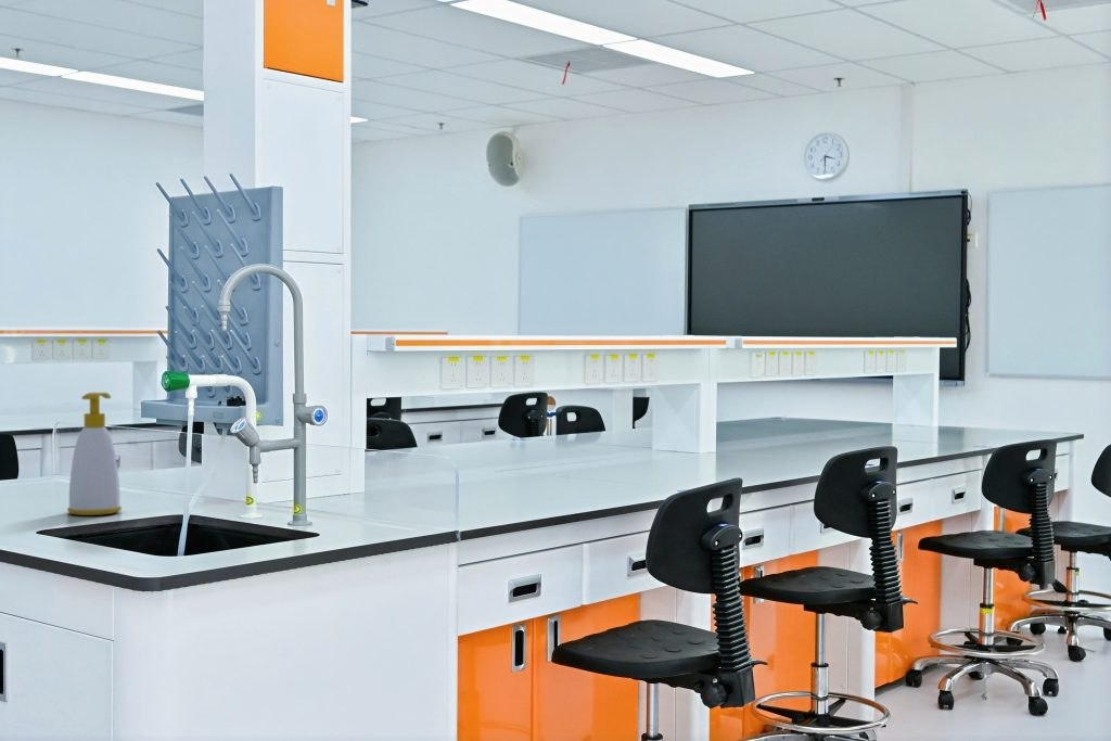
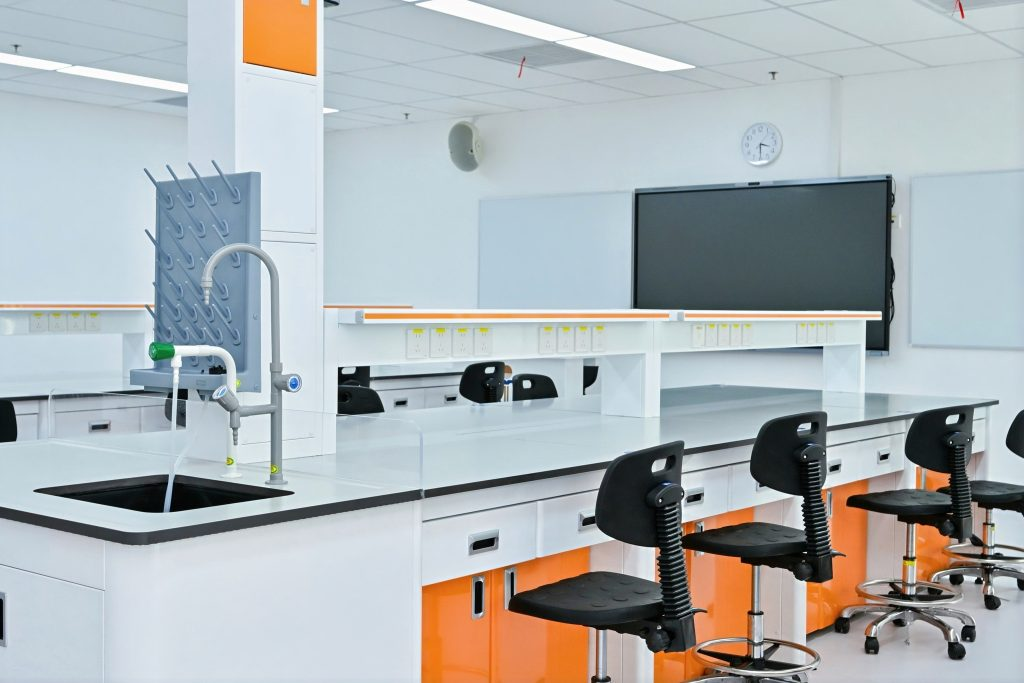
- soap bottle (94, 452)
